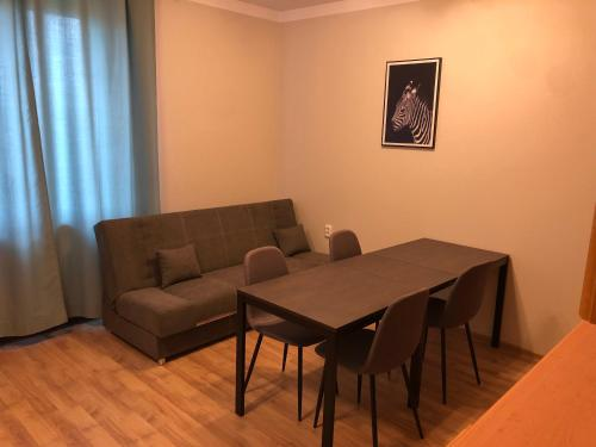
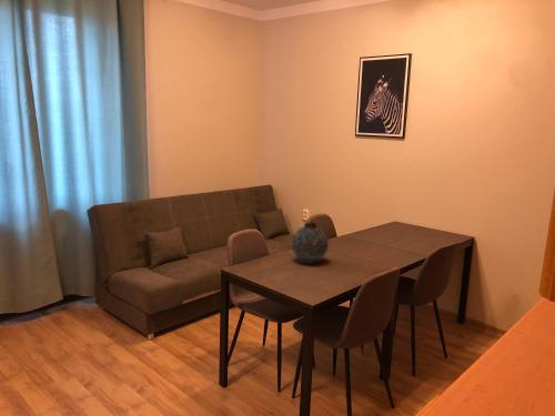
+ snuff bottle (310, 240)
